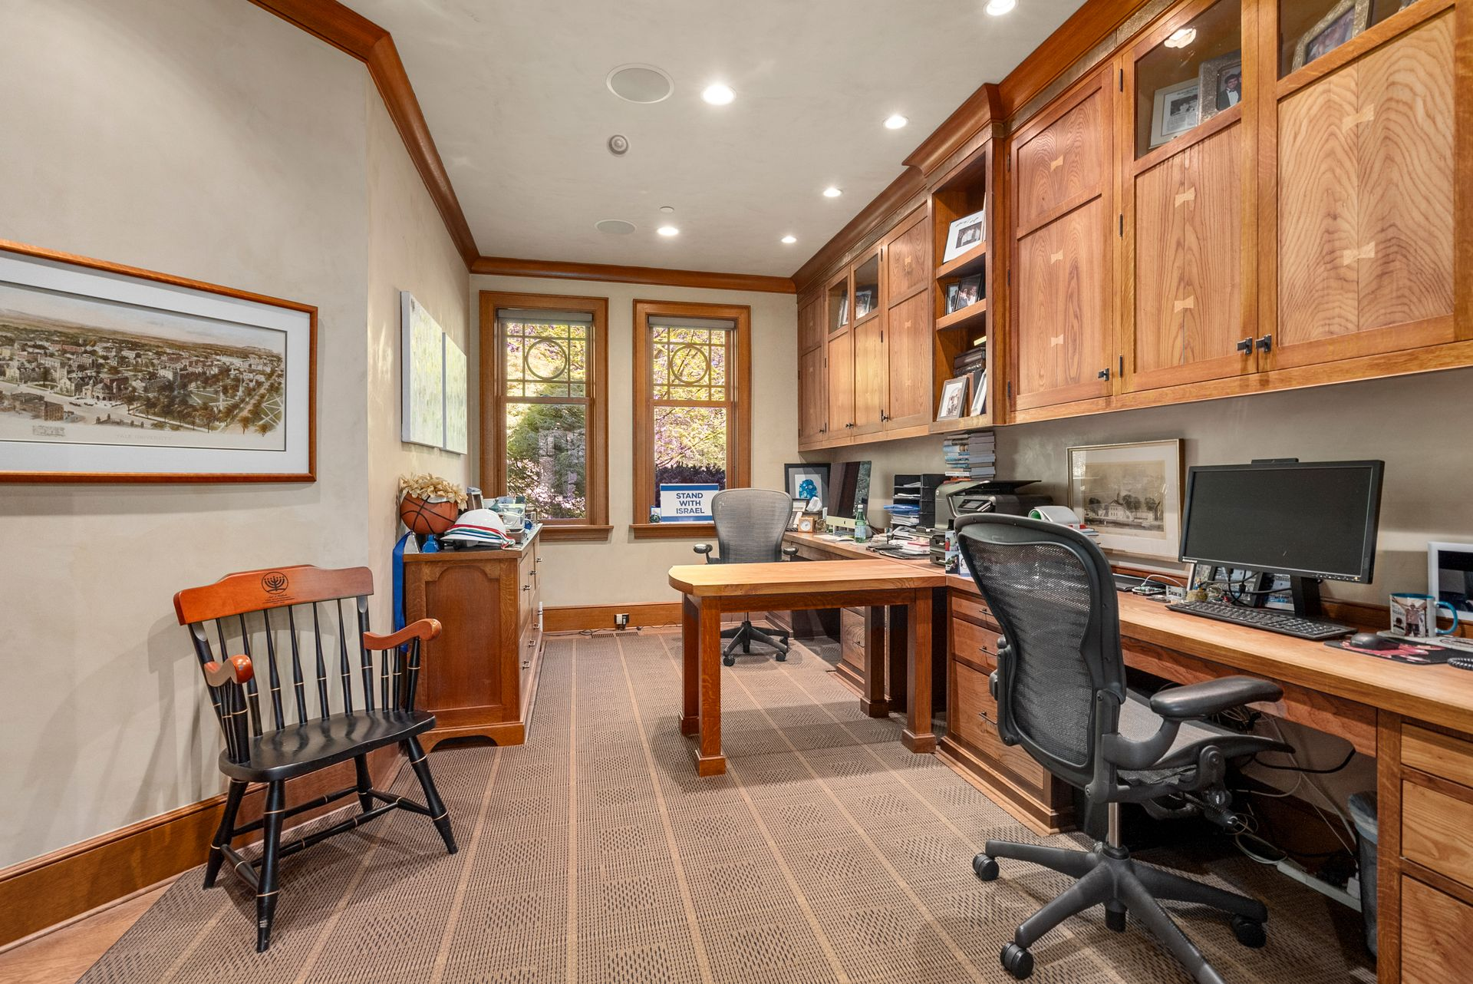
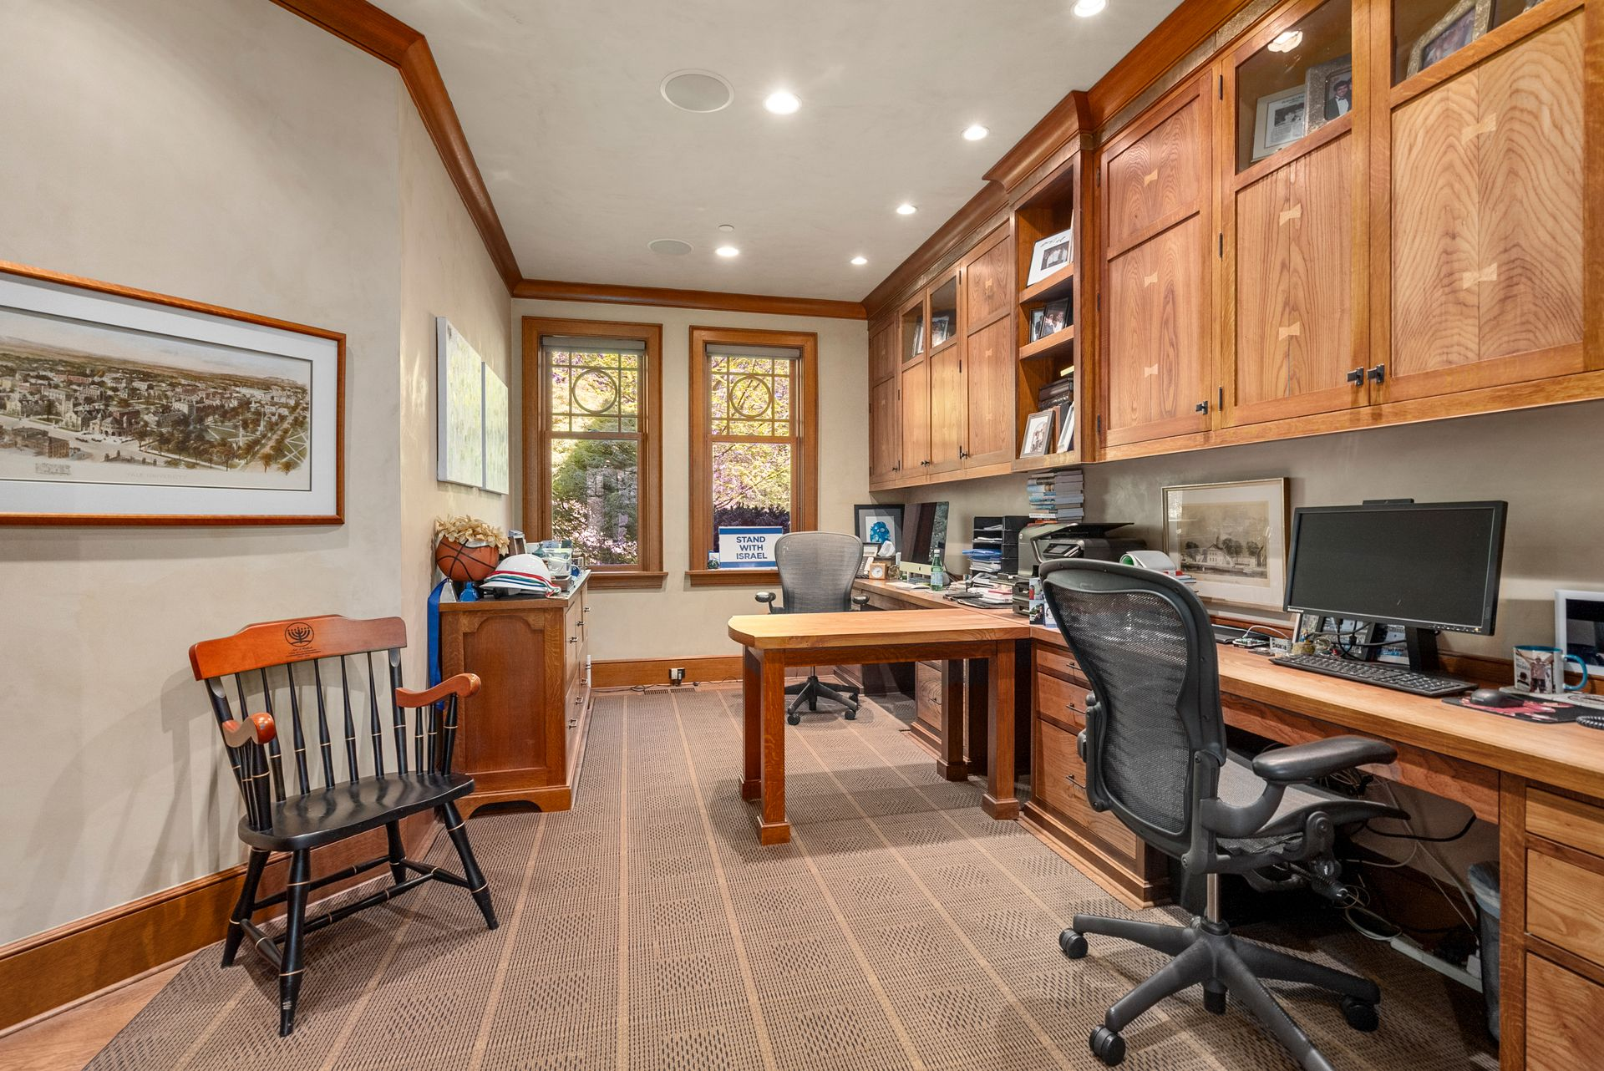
- smoke detector (618, 144)
